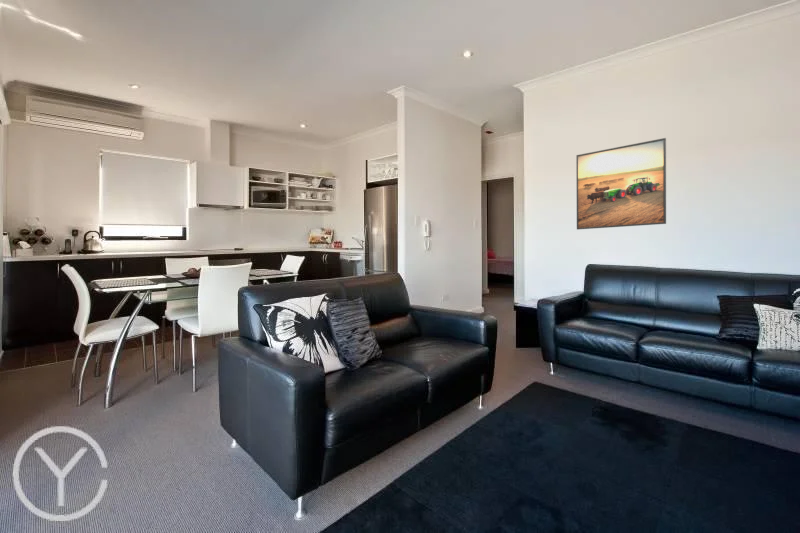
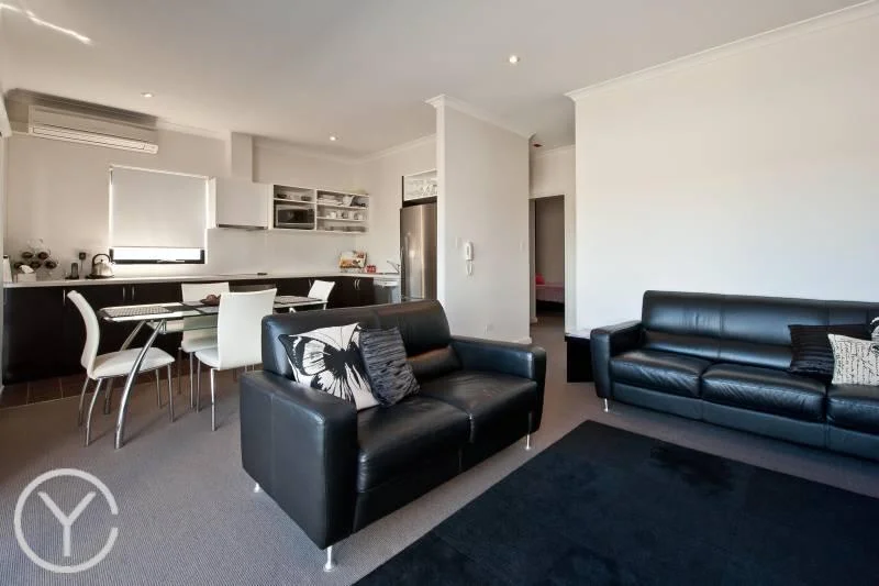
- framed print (618, 187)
